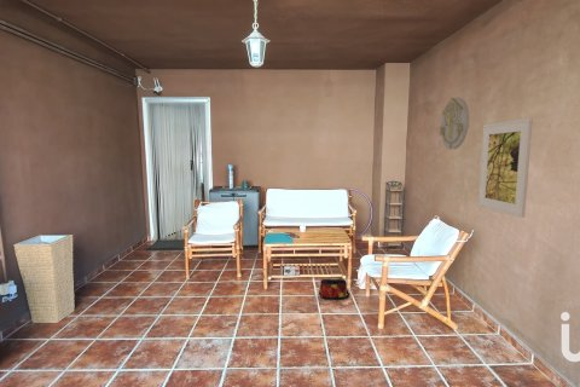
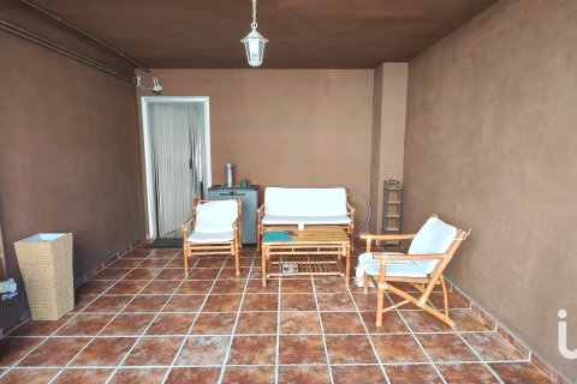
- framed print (501, 167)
- wall decoration (452, 123)
- bag (334, 288)
